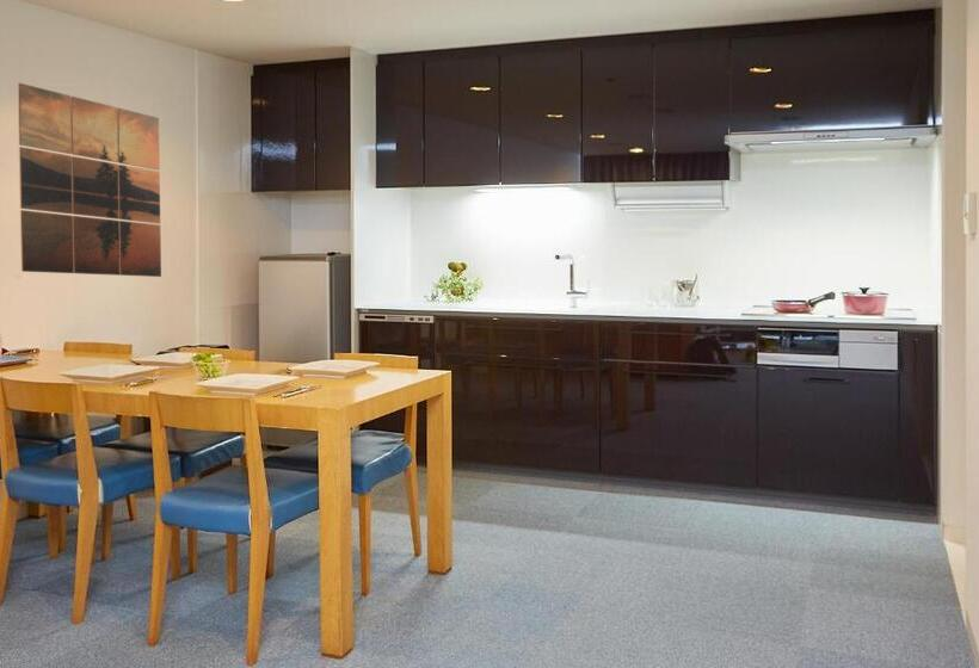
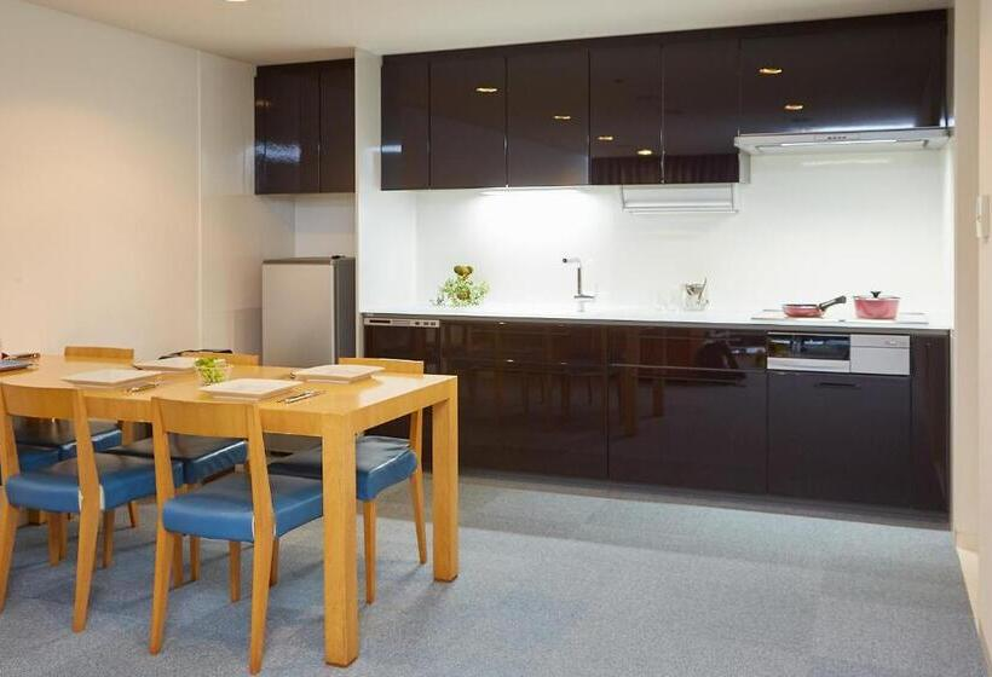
- wall art (96, 187)
